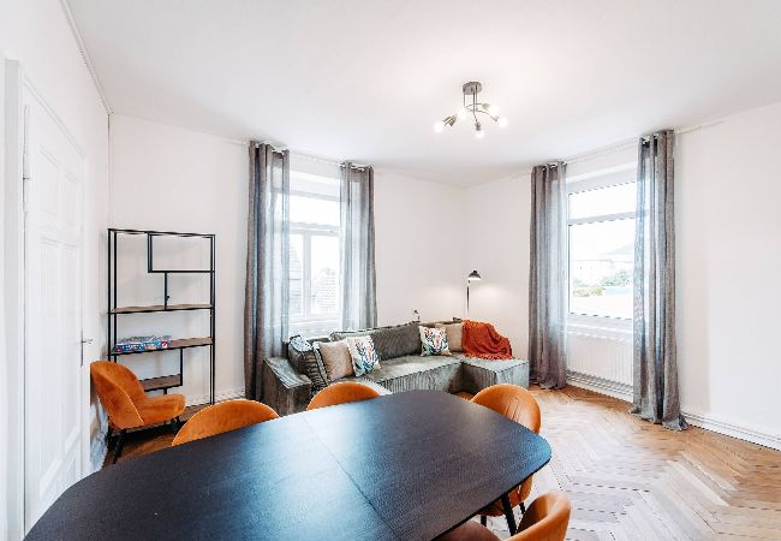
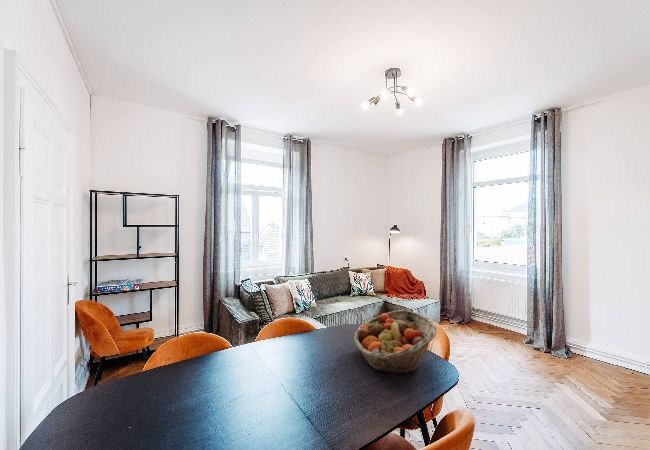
+ fruit basket (393, 338)
